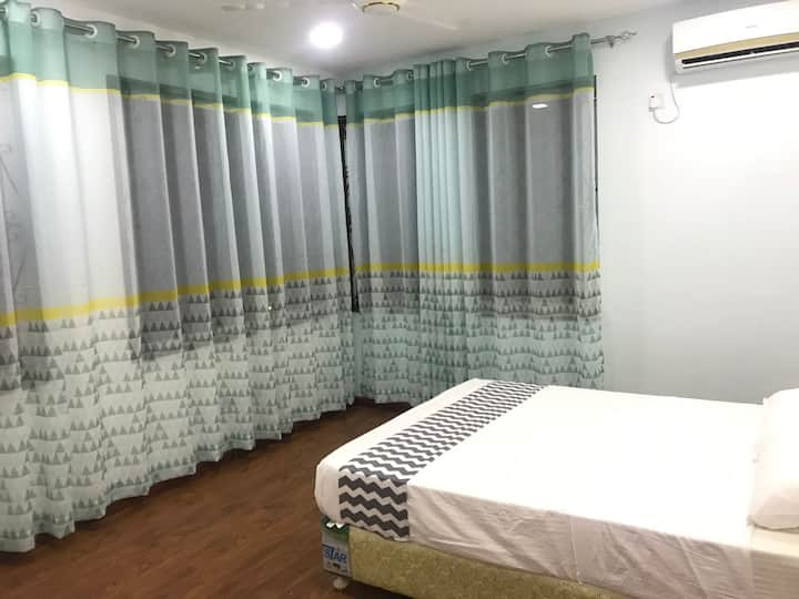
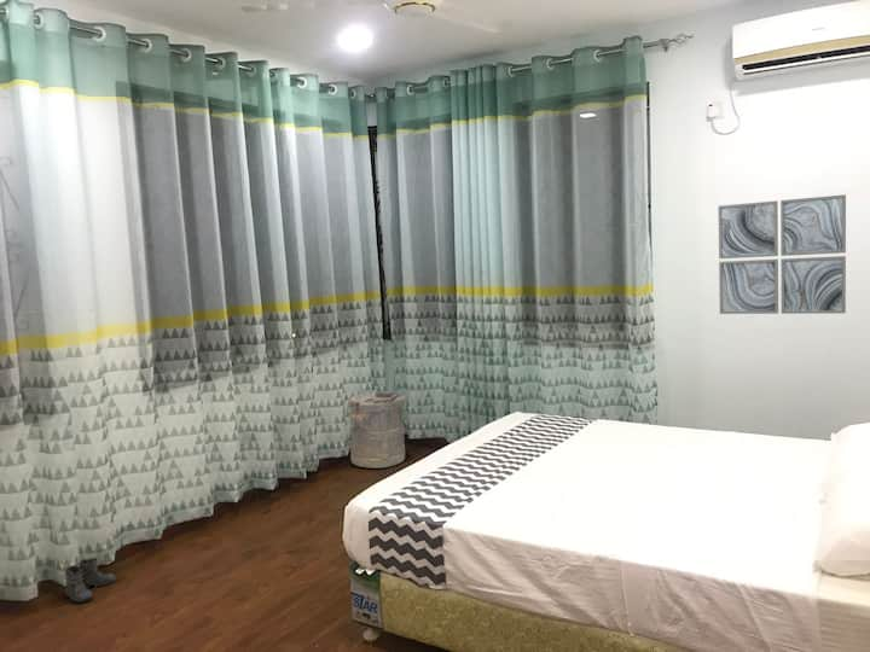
+ boots (86, 577)
+ laundry hamper (373, 426)
+ wall art (781, 255)
